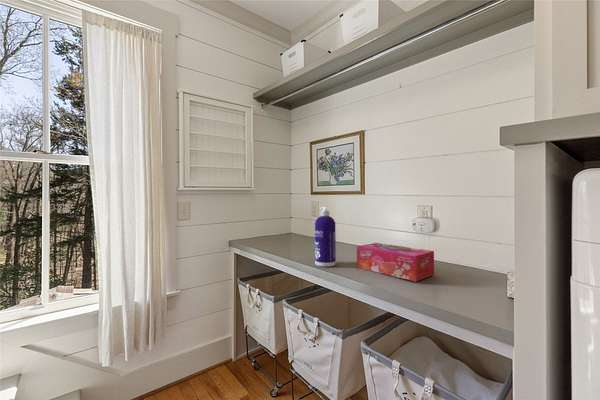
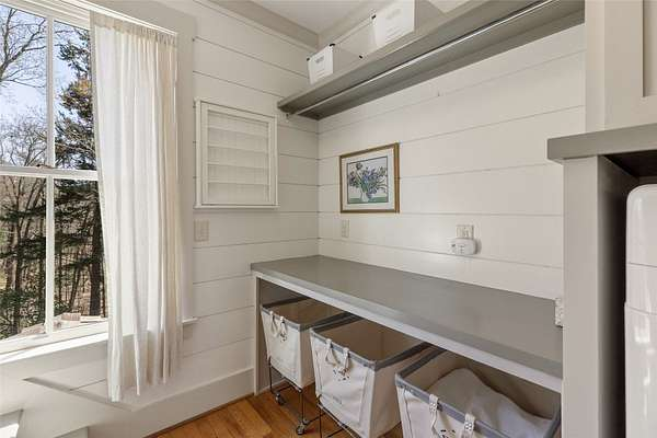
- spray bottle (325, 235)
- tissue box (393, 259)
